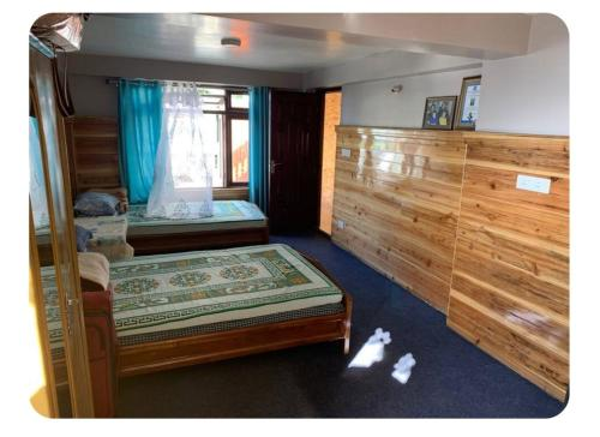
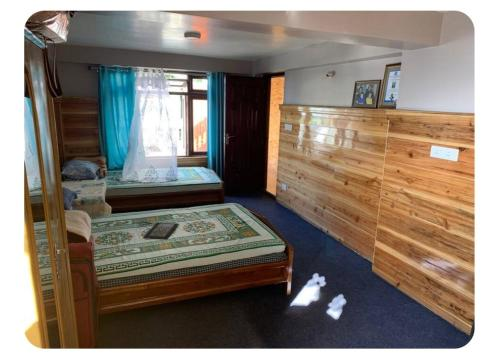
+ clutch bag (161, 229)
